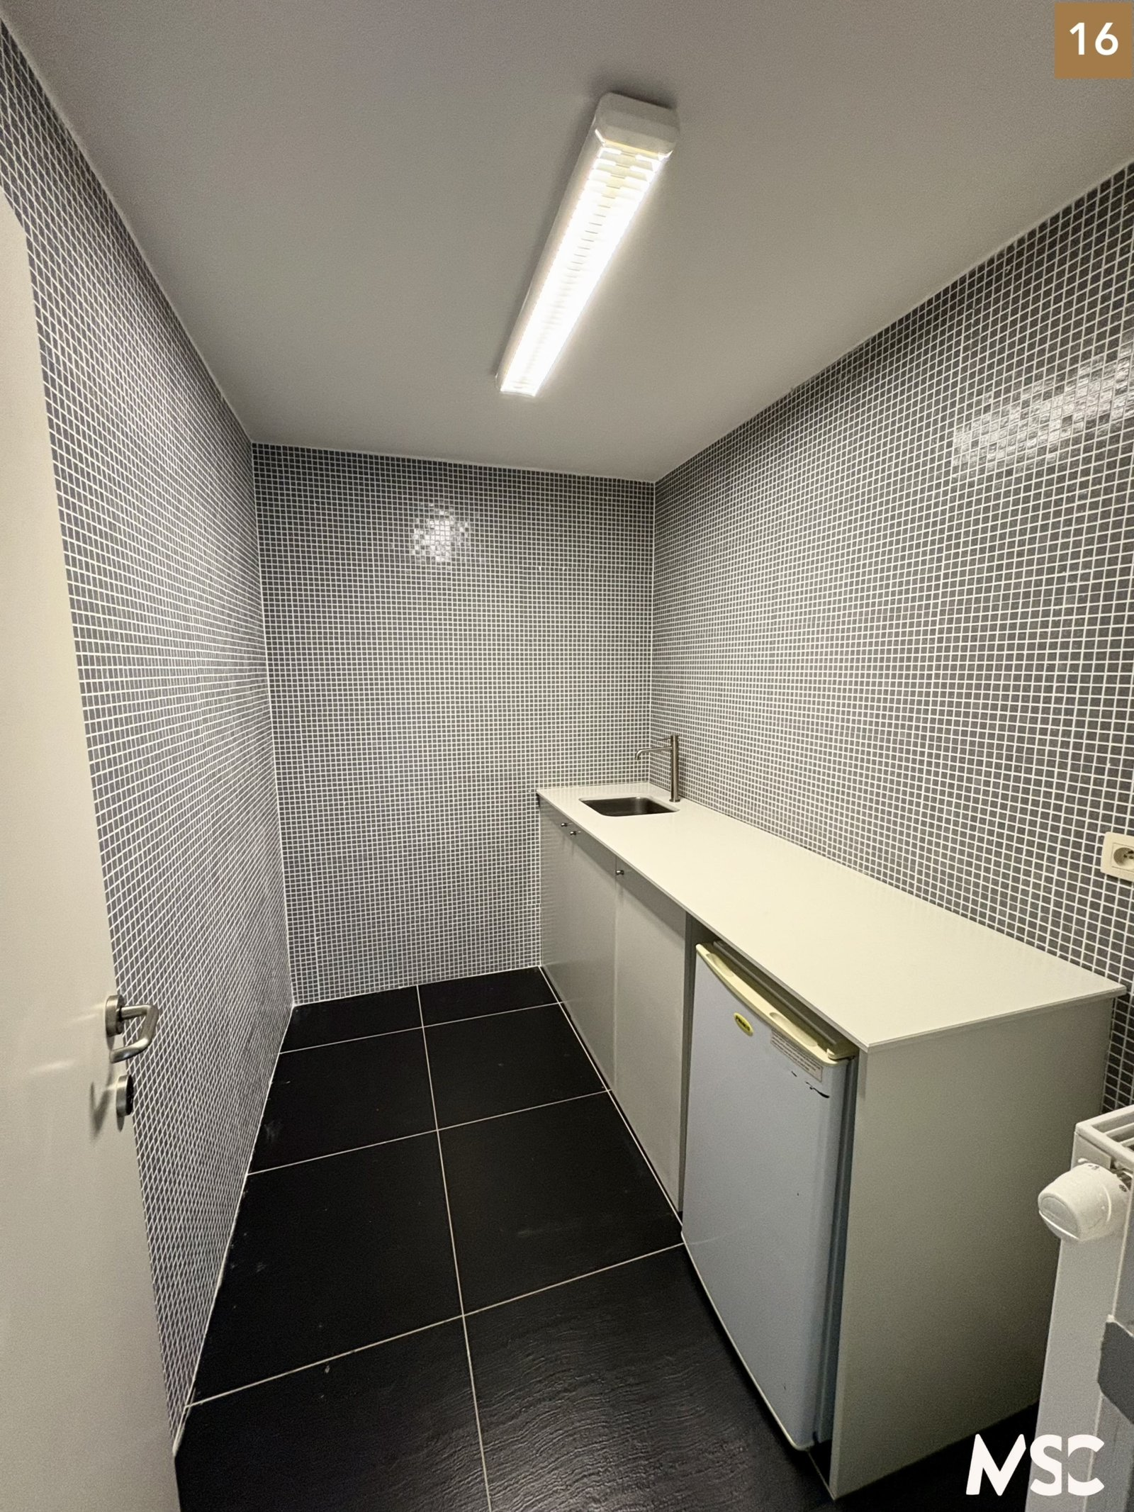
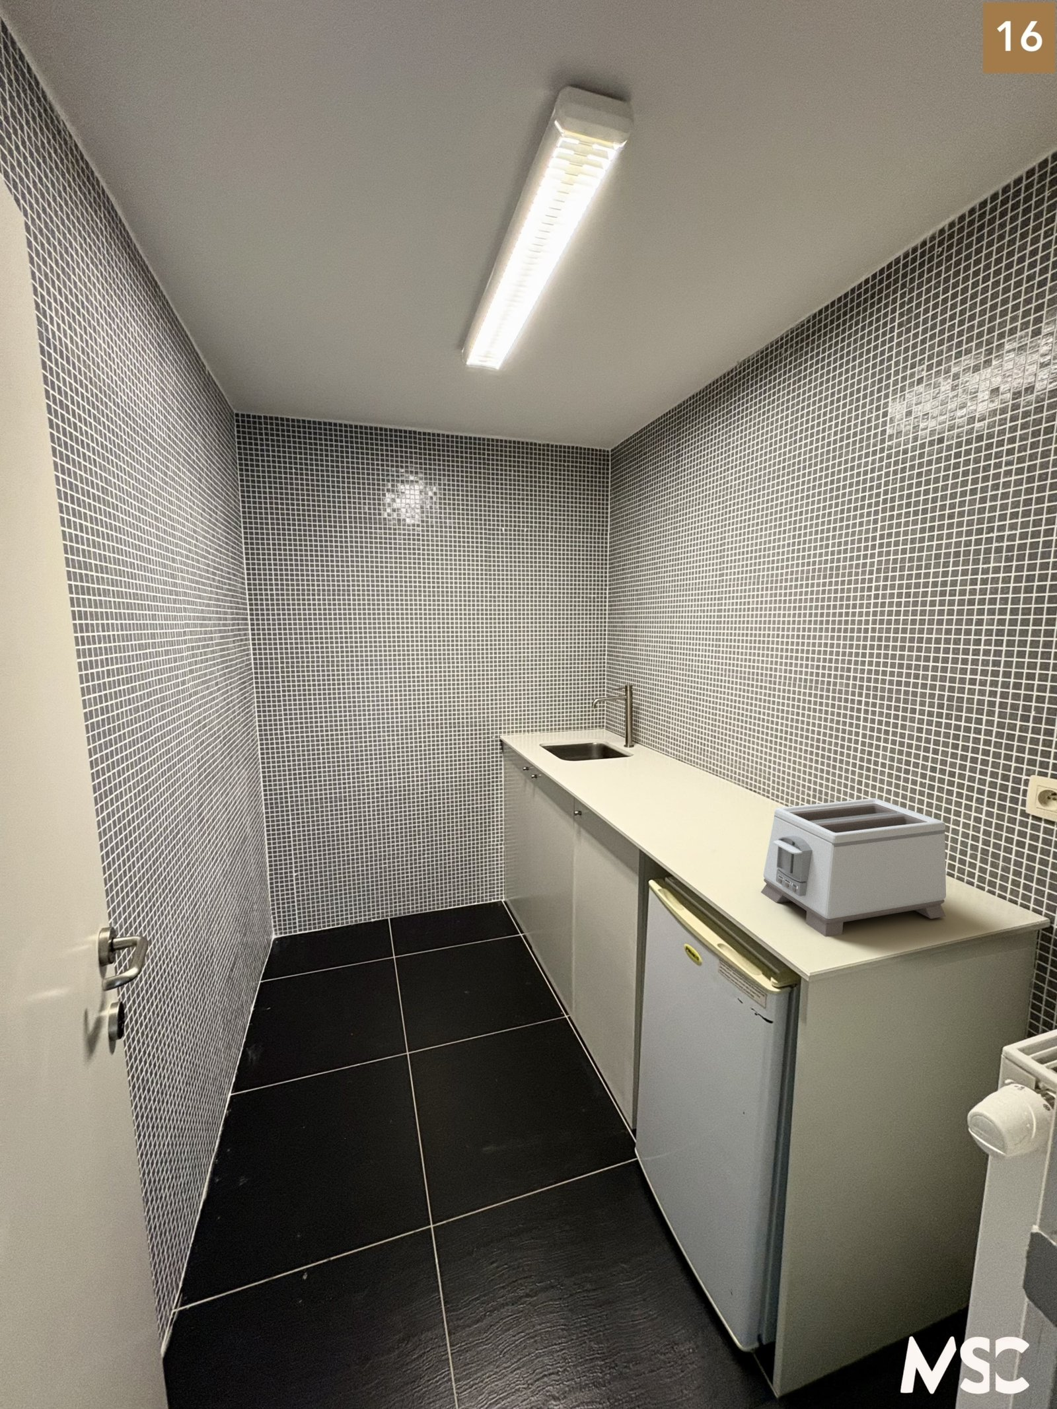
+ toaster (847, 861)
